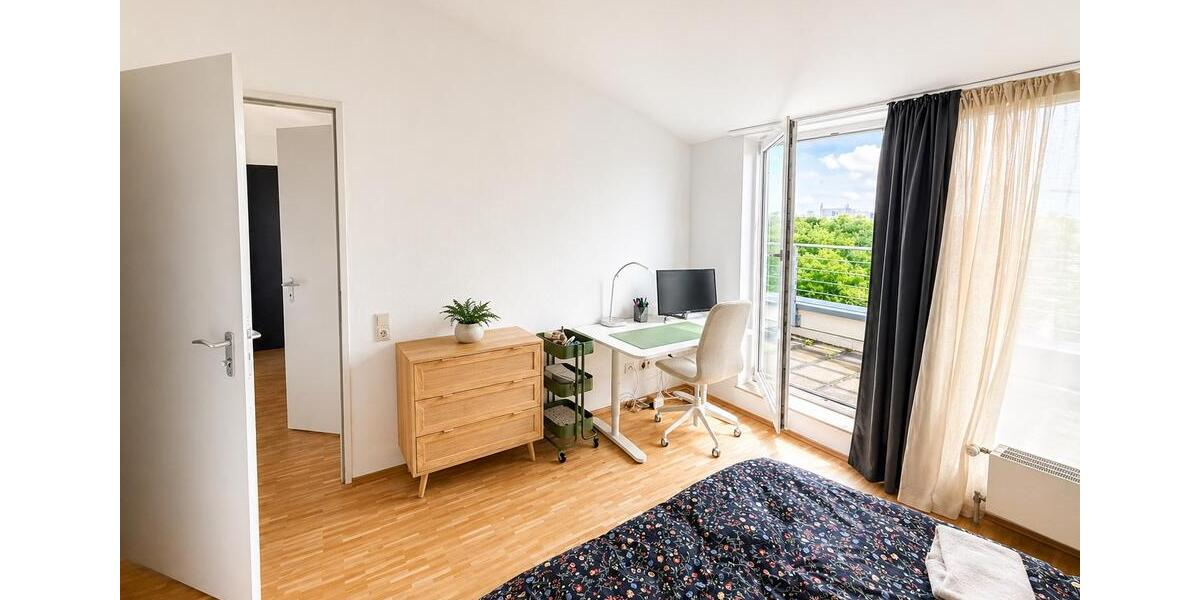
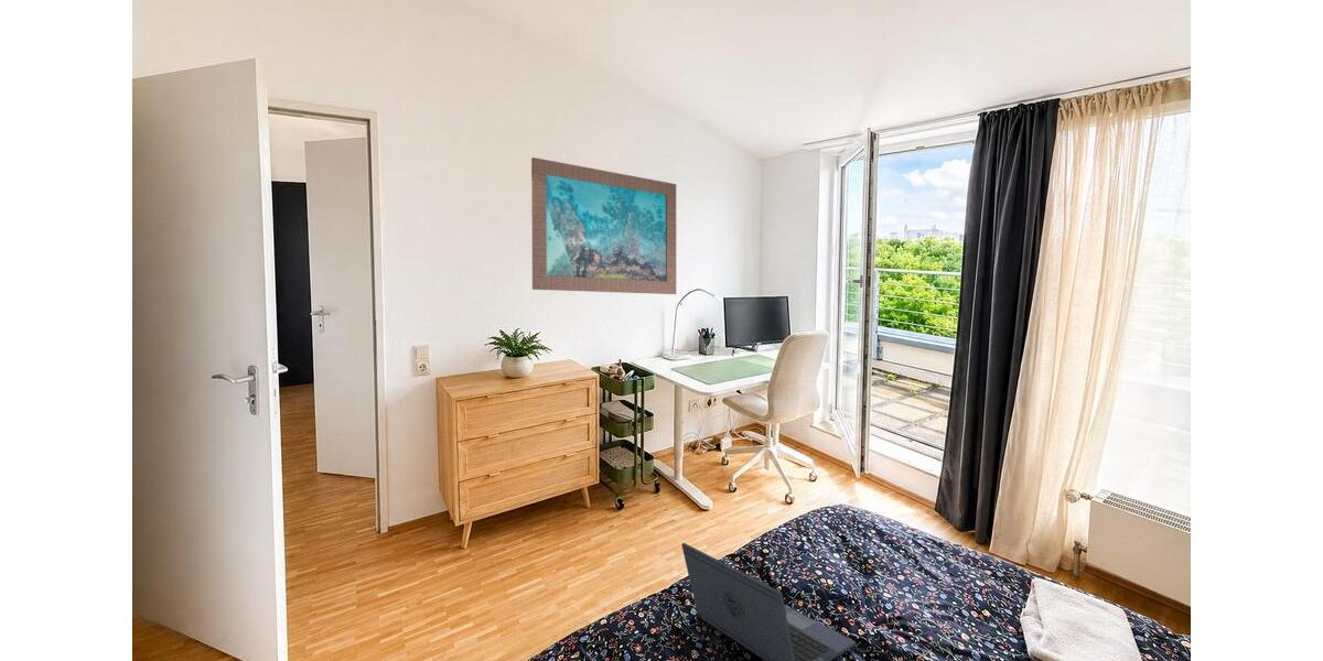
+ wall art (610, 231)
+ laptop (765, 593)
